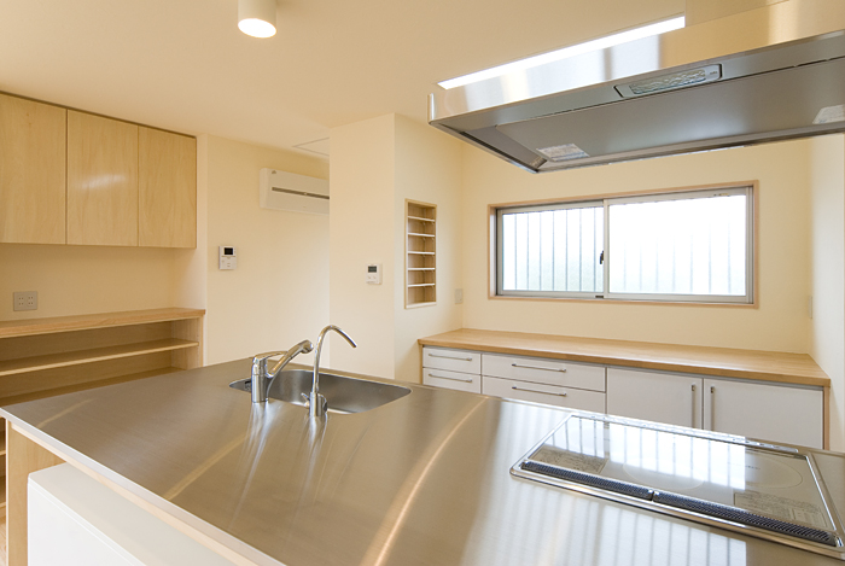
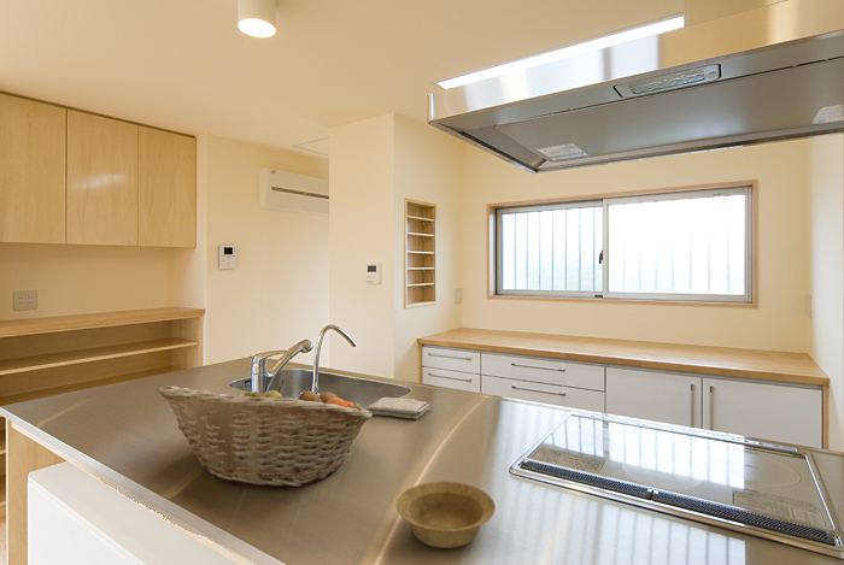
+ washcloth (398, 406)
+ bowl (445, 517)
+ fruit basket (268, 419)
